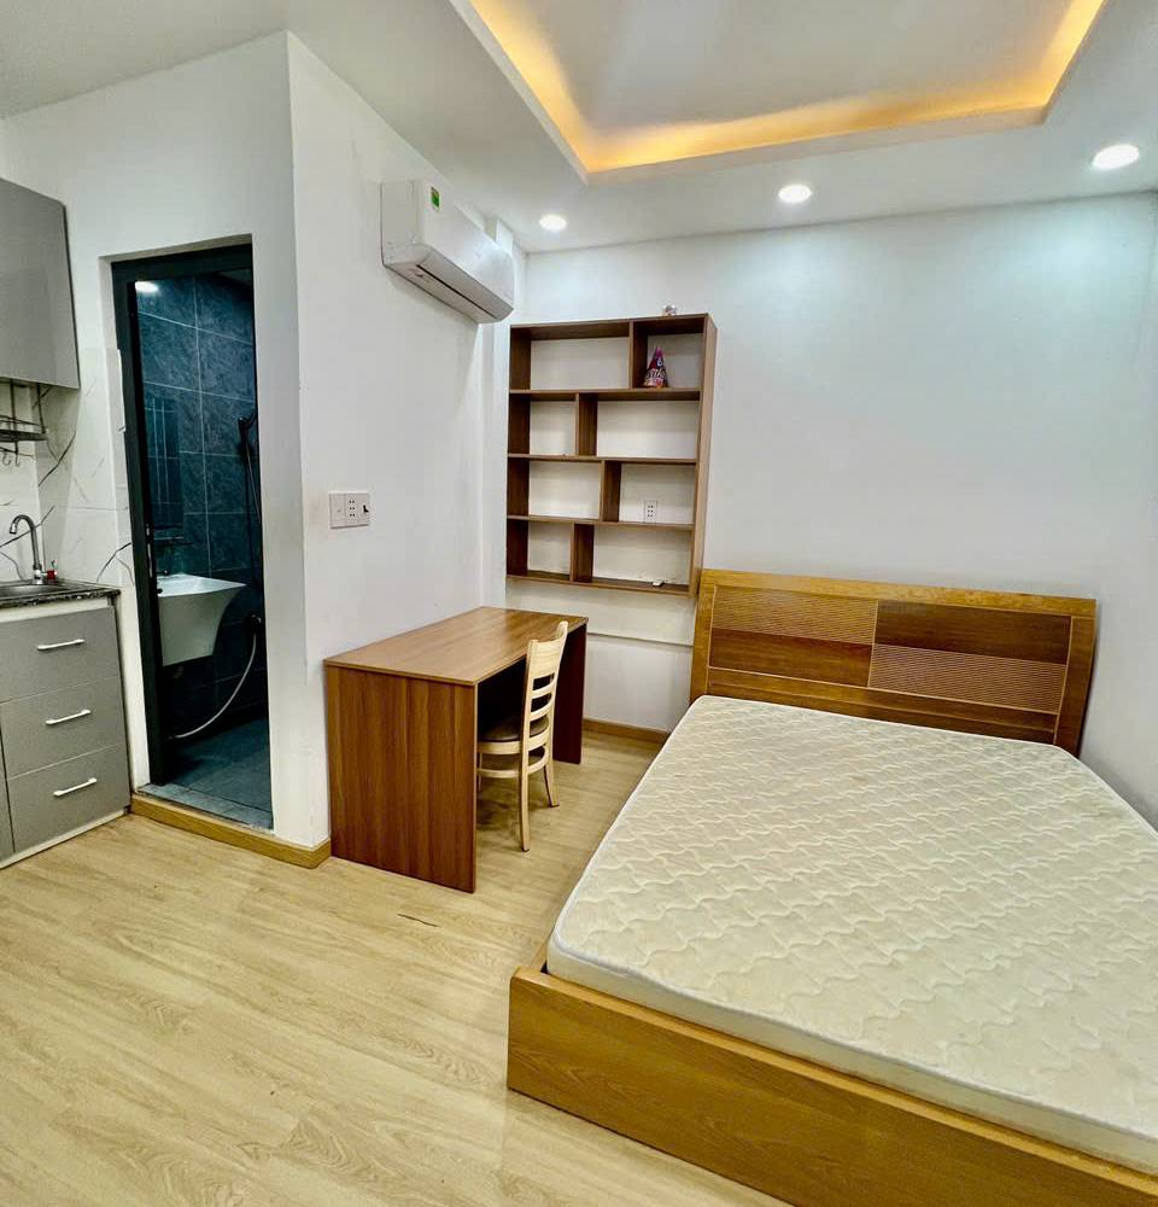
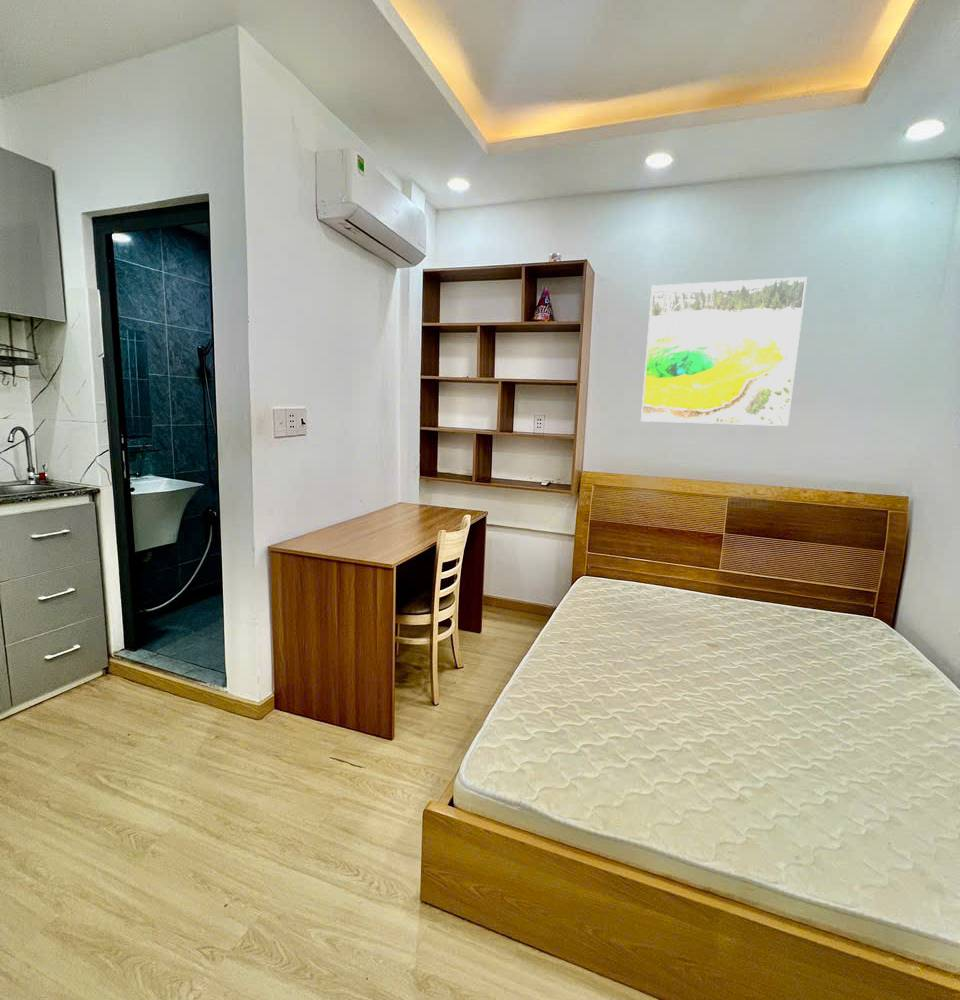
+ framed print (717, 354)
